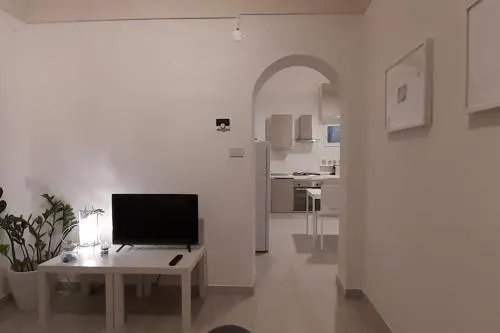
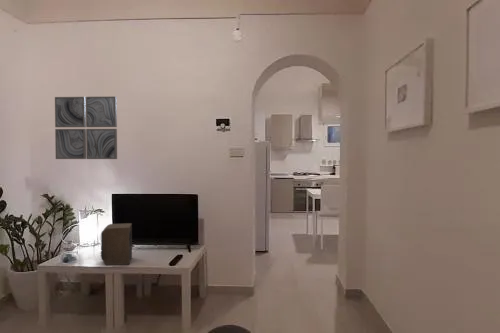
+ wall art (86, 129)
+ speaker (117, 243)
